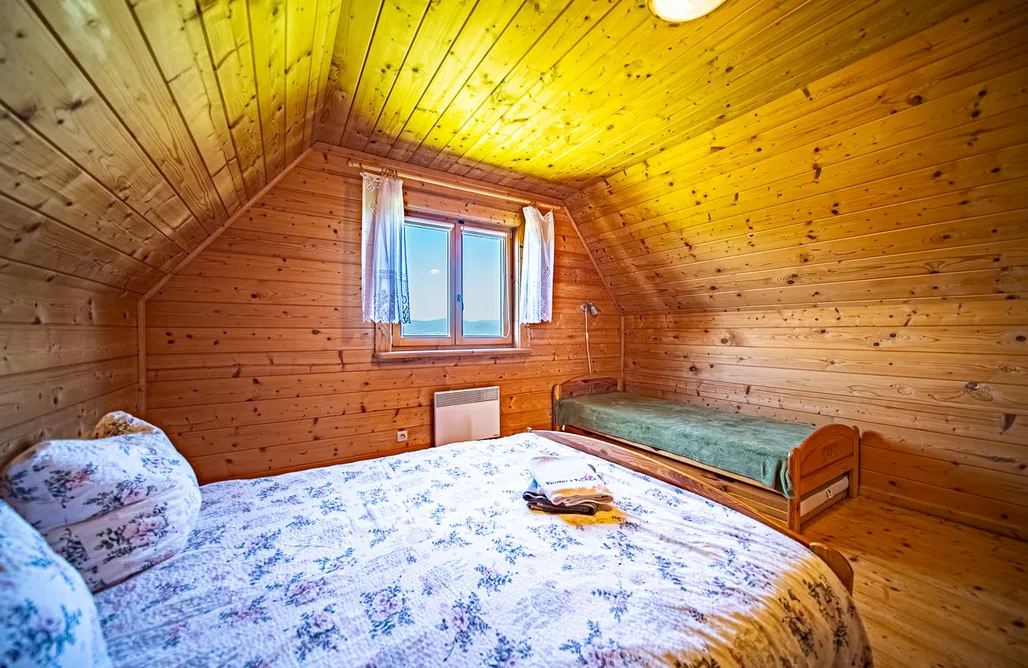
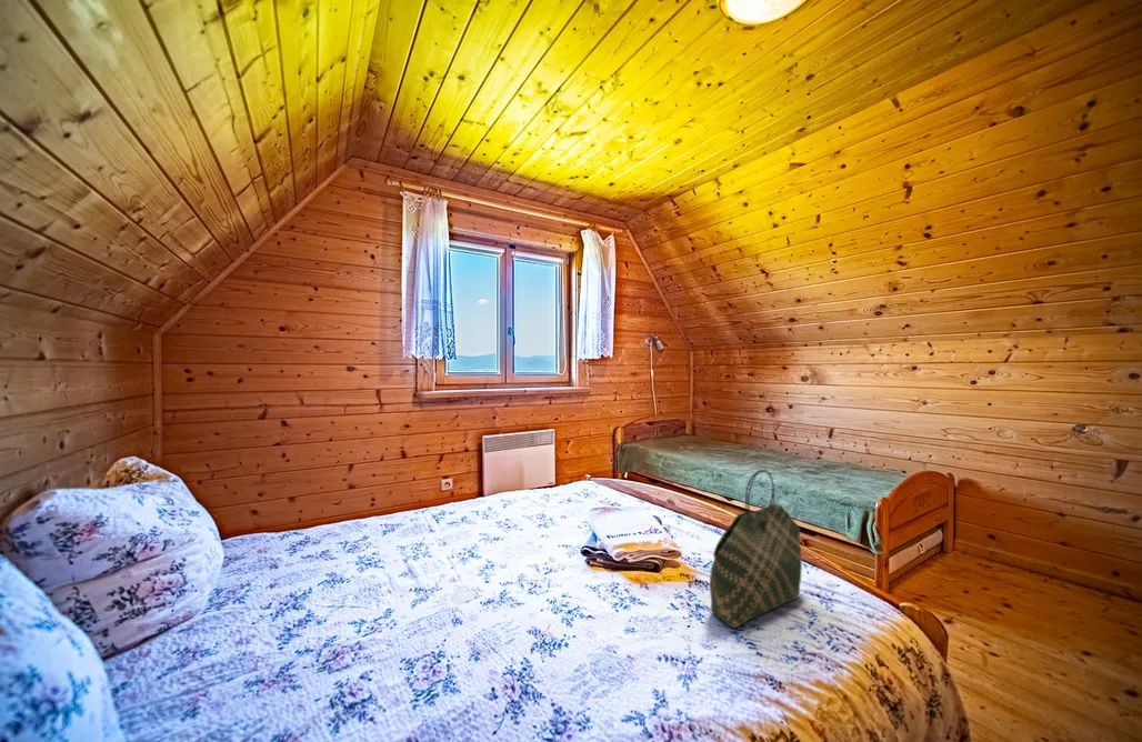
+ tote bag (757, 537)
